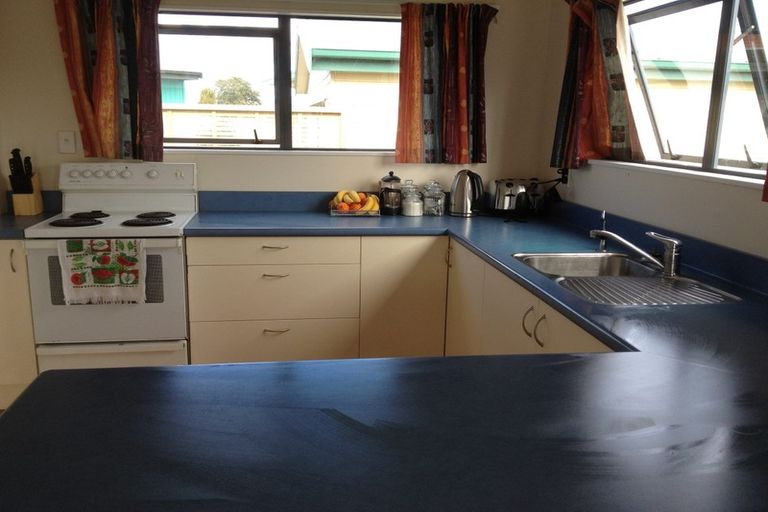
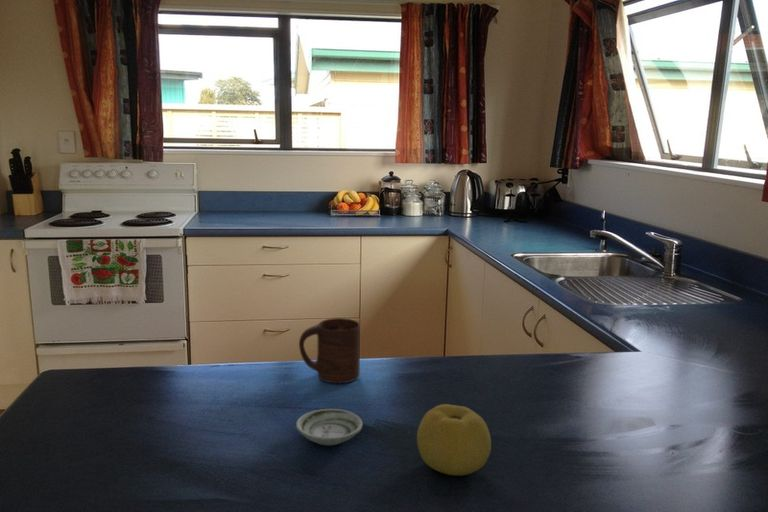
+ saucer (329, 429)
+ cup (332, 351)
+ fruit (453, 439)
